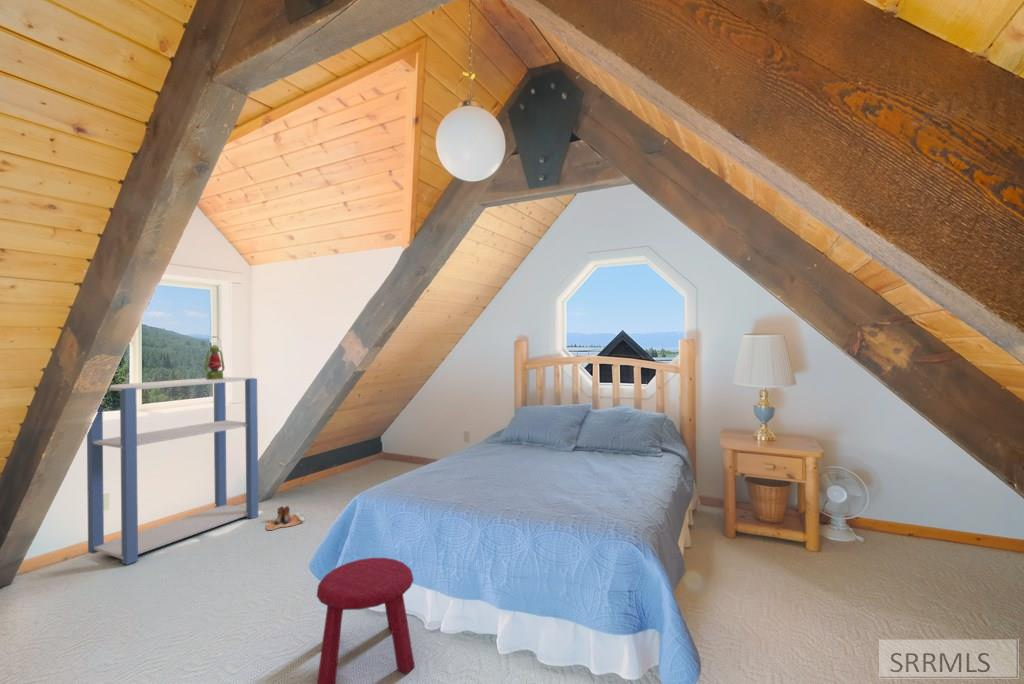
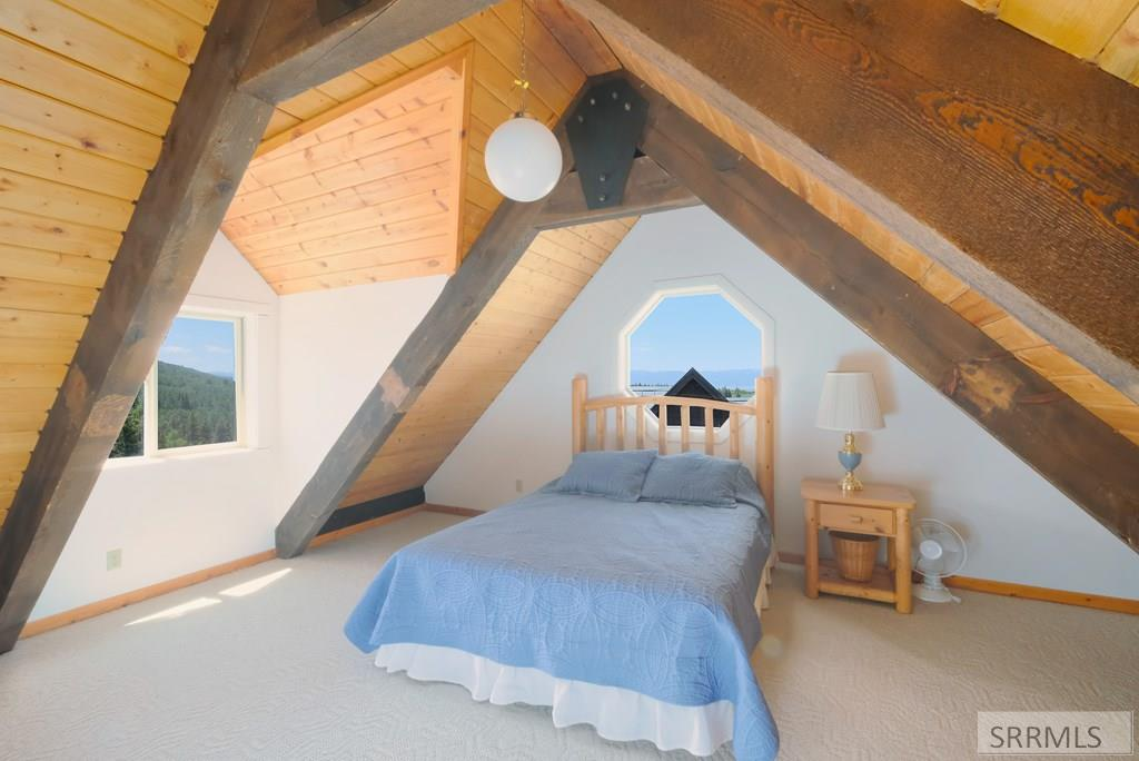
- lantern (214, 357)
- boots (284, 515)
- stool (364, 608)
- shelving unit (178, 438)
